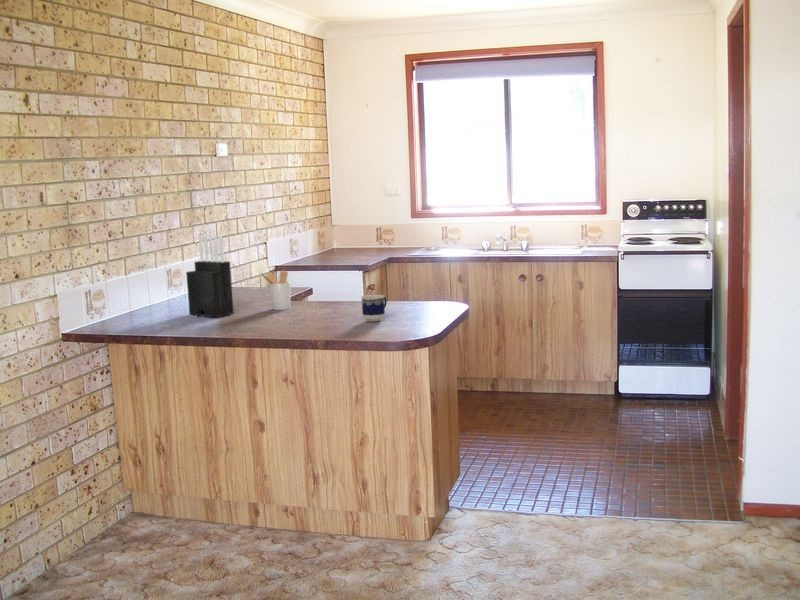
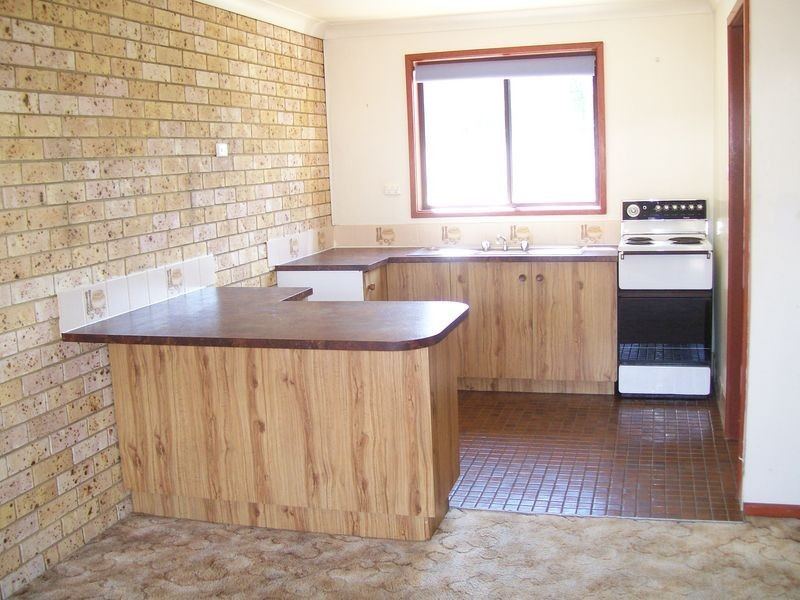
- utensil holder (275, 289)
- knife block (206, 275)
- cup (375, 307)
